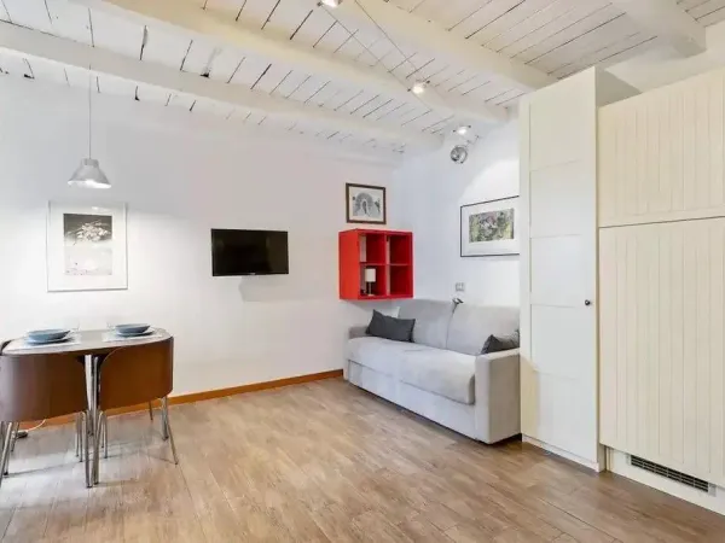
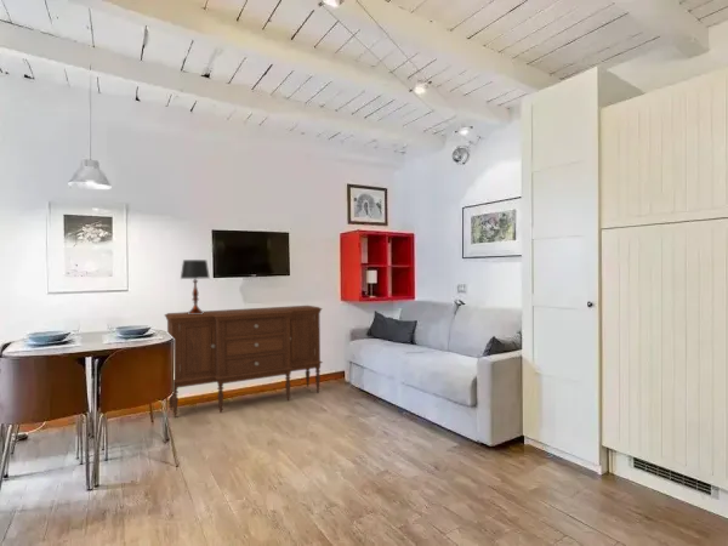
+ sideboard (249, 356)
+ table lamp (195, 286)
